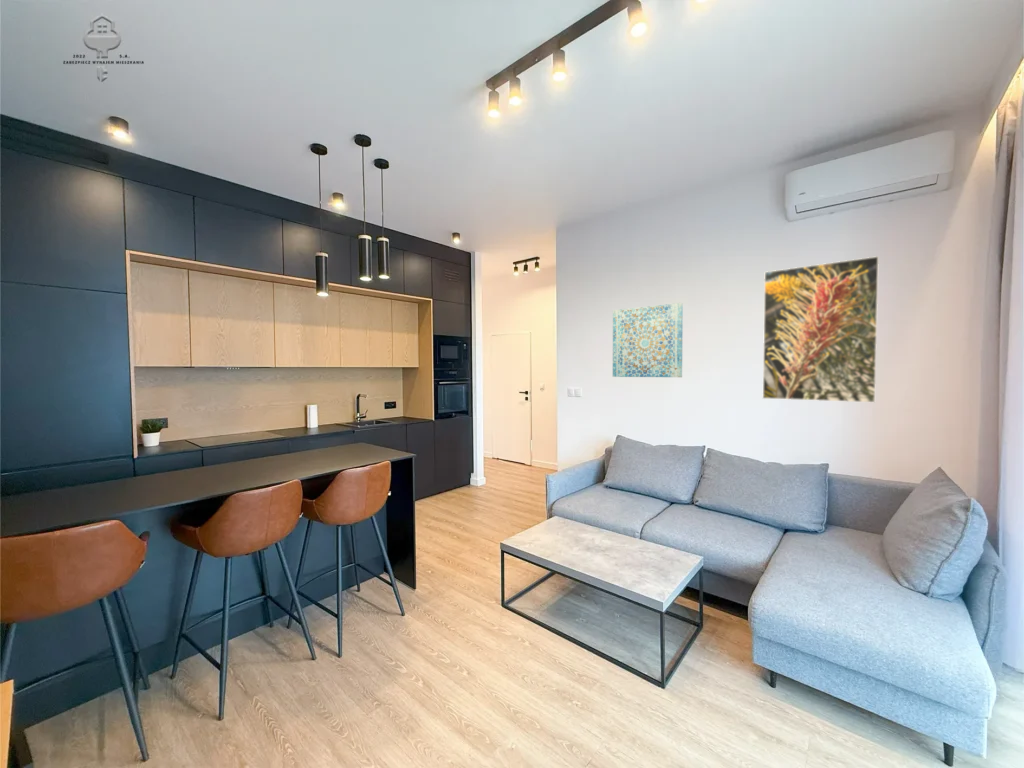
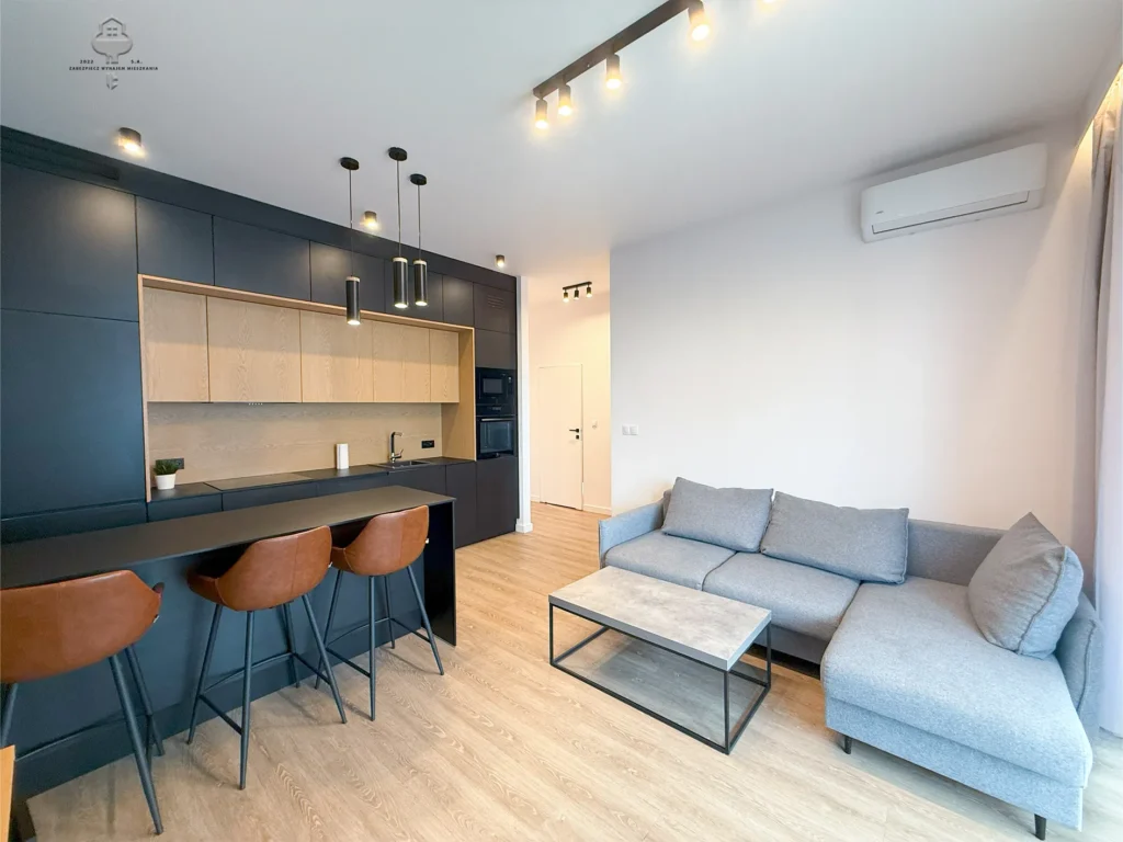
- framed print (816, 333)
- wall art (645, 342)
